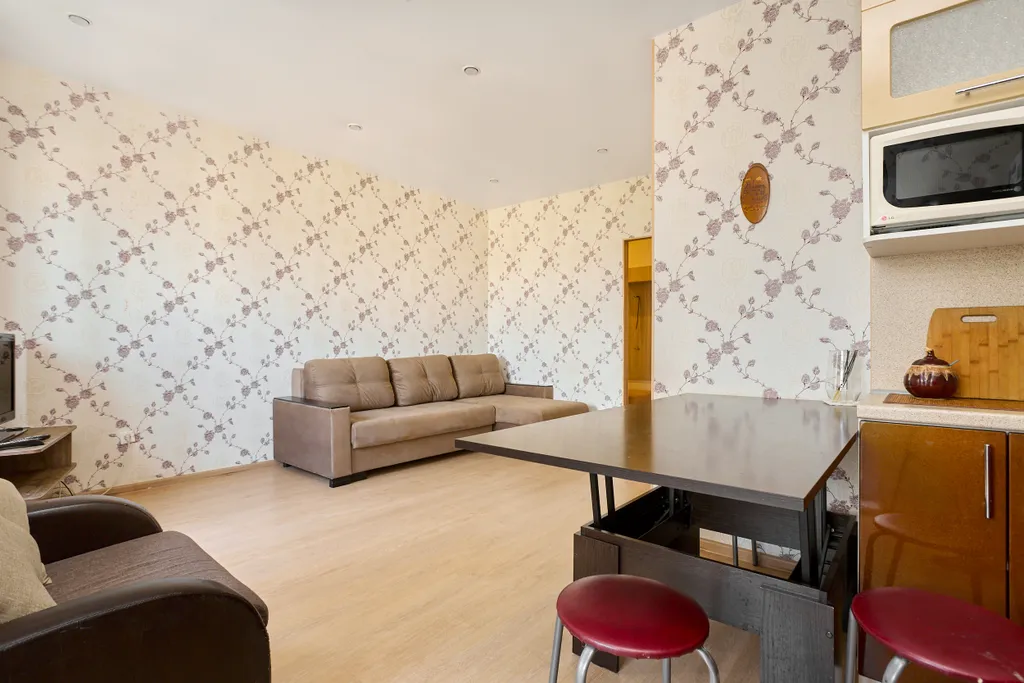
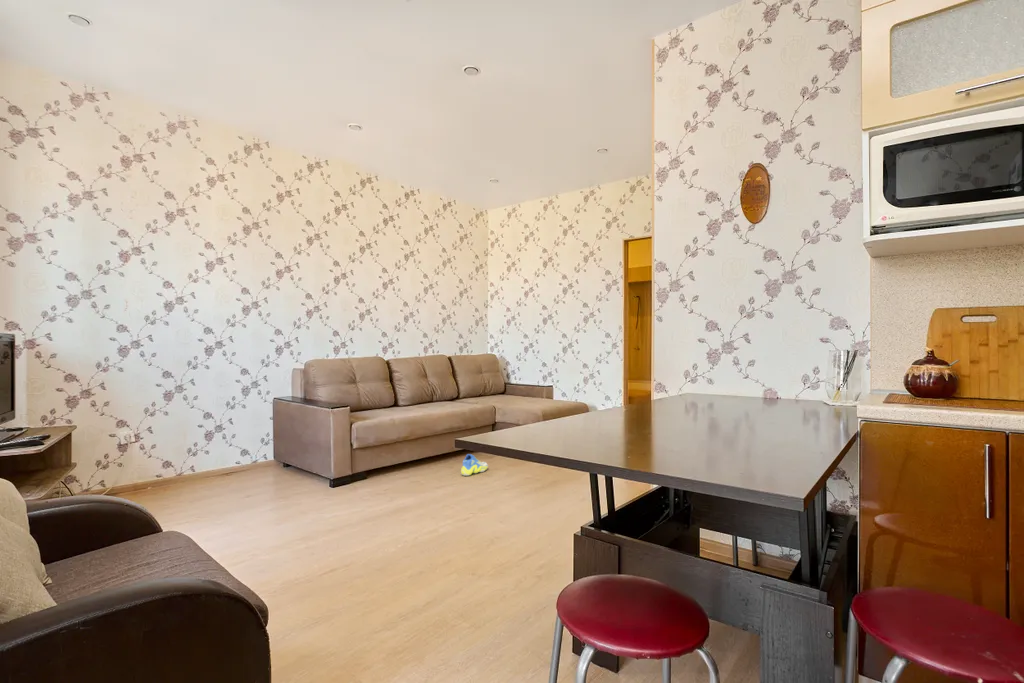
+ sneaker (475, 462)
